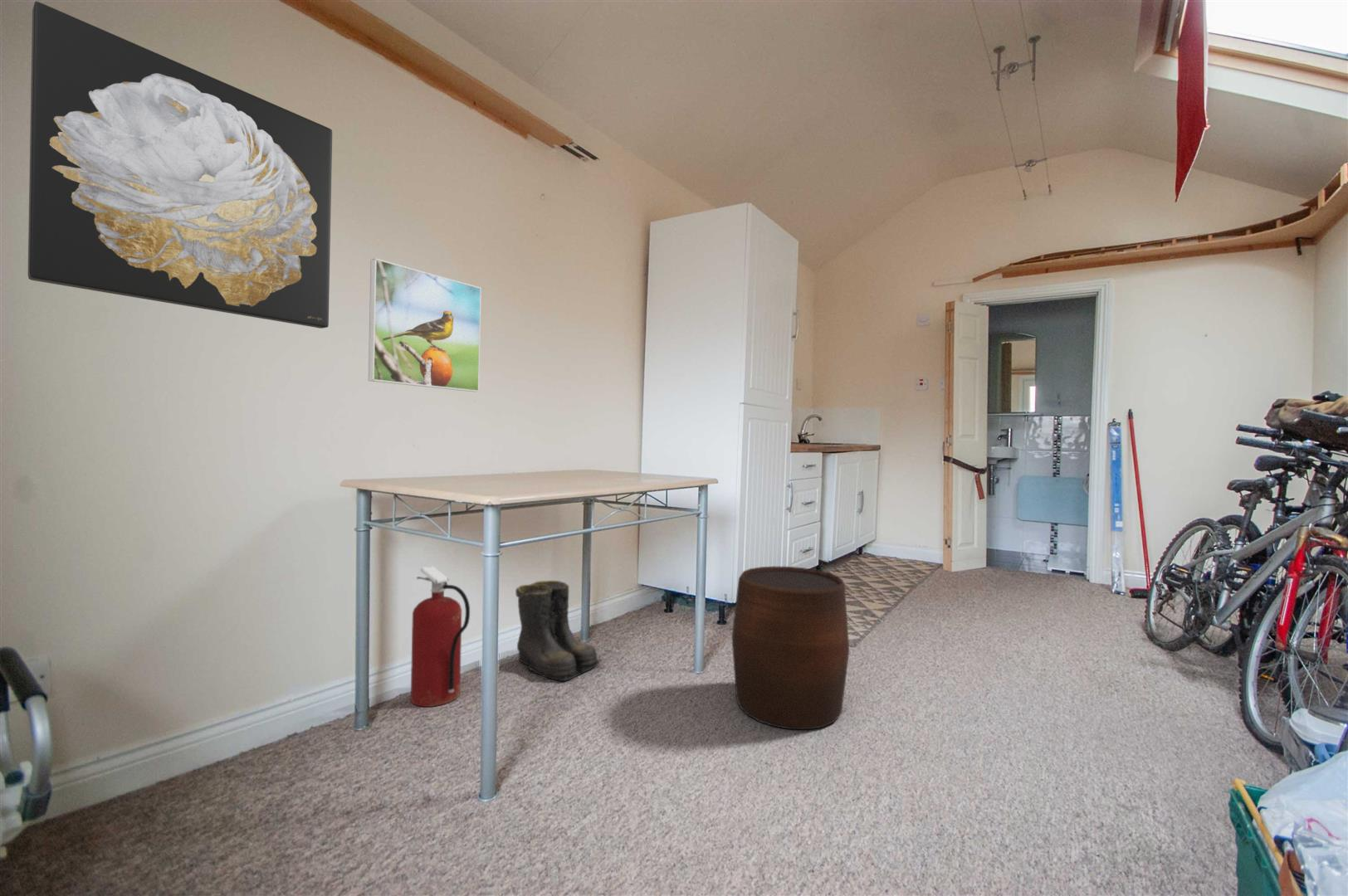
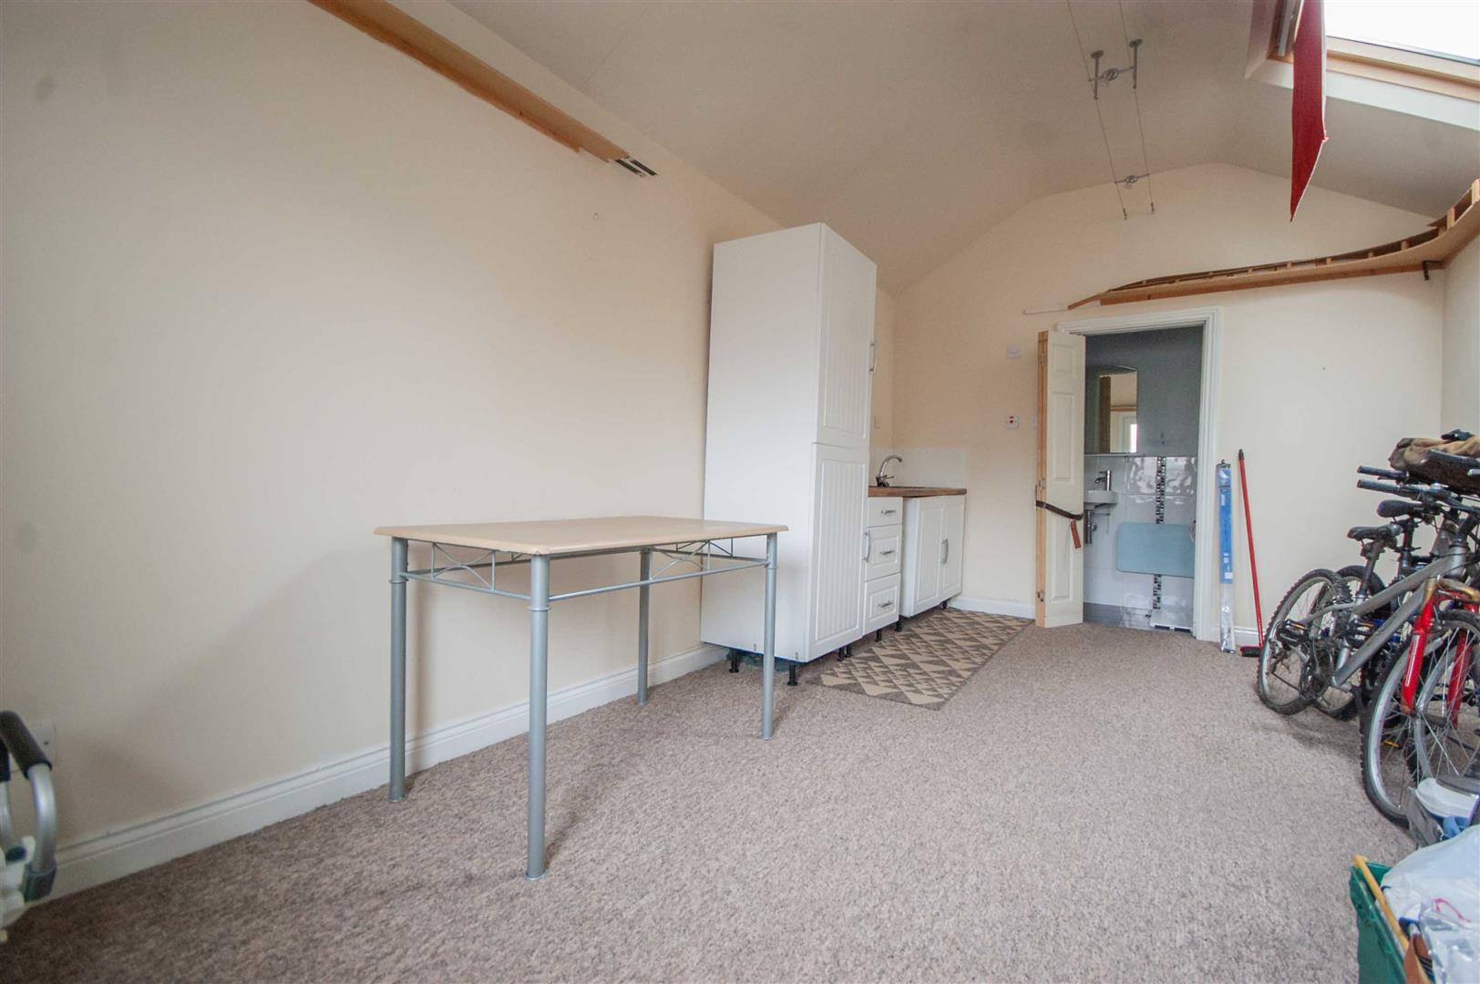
- wall art (203, 192)
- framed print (428, 330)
- fire extinguisher (442, 635)
- boots (555, 626)
- stool (789, 640)
